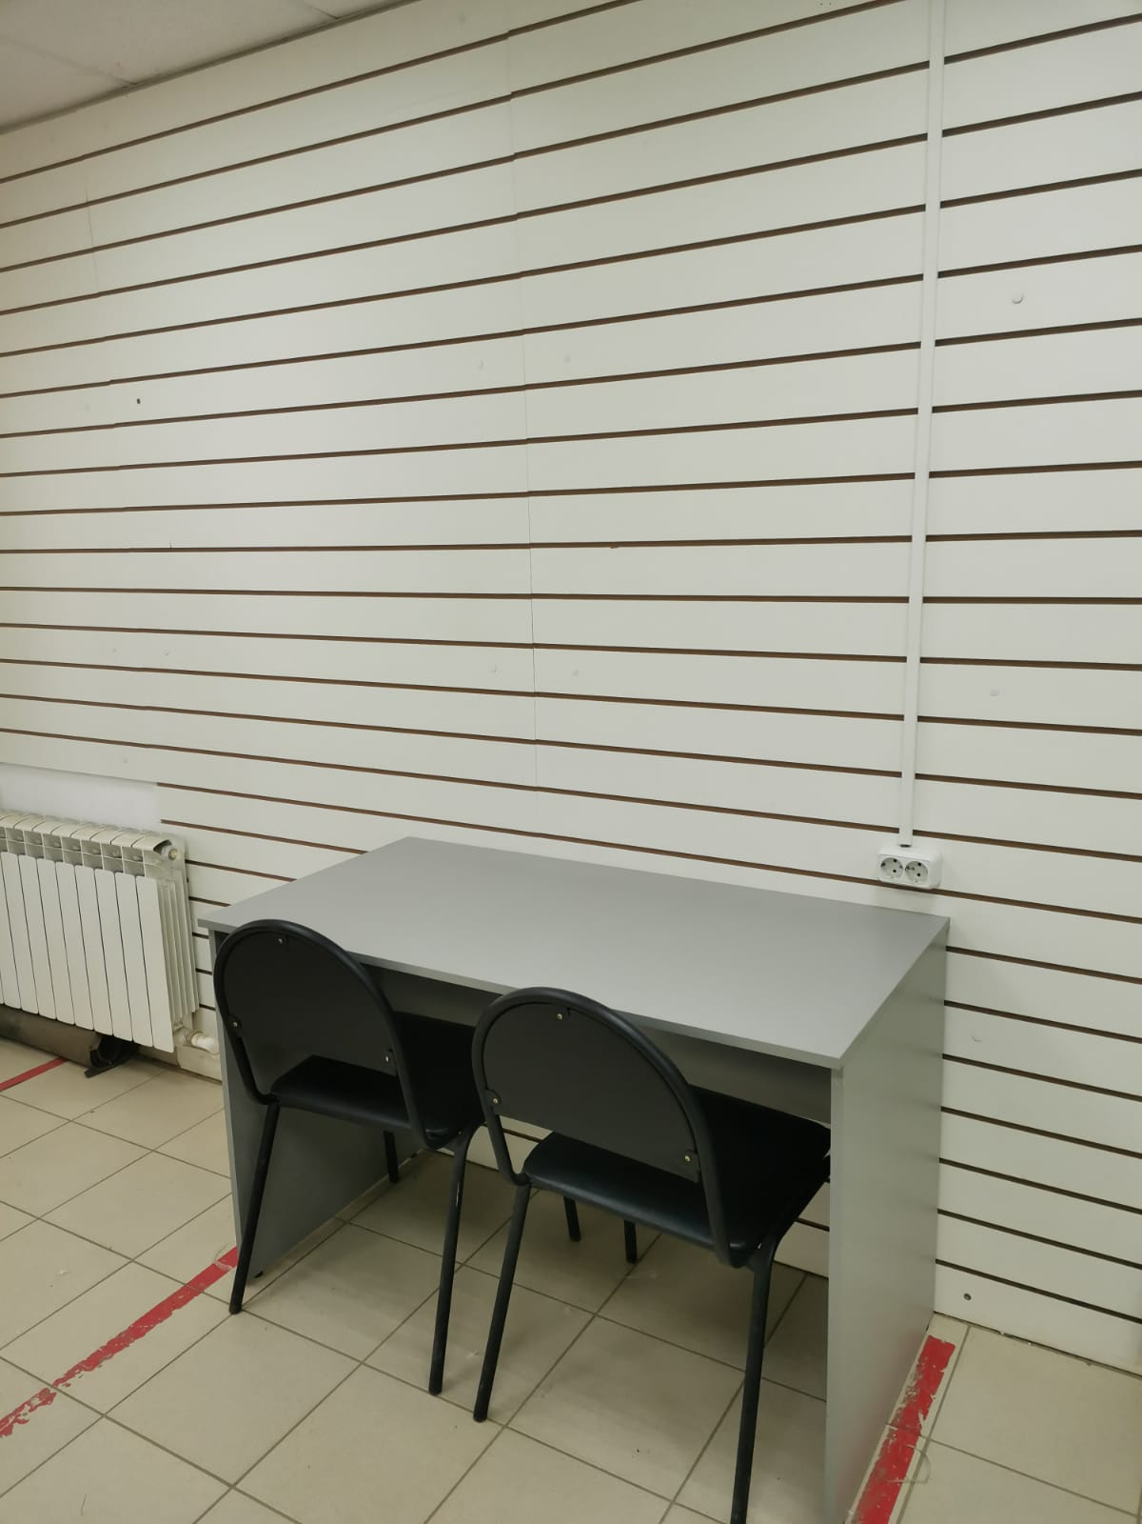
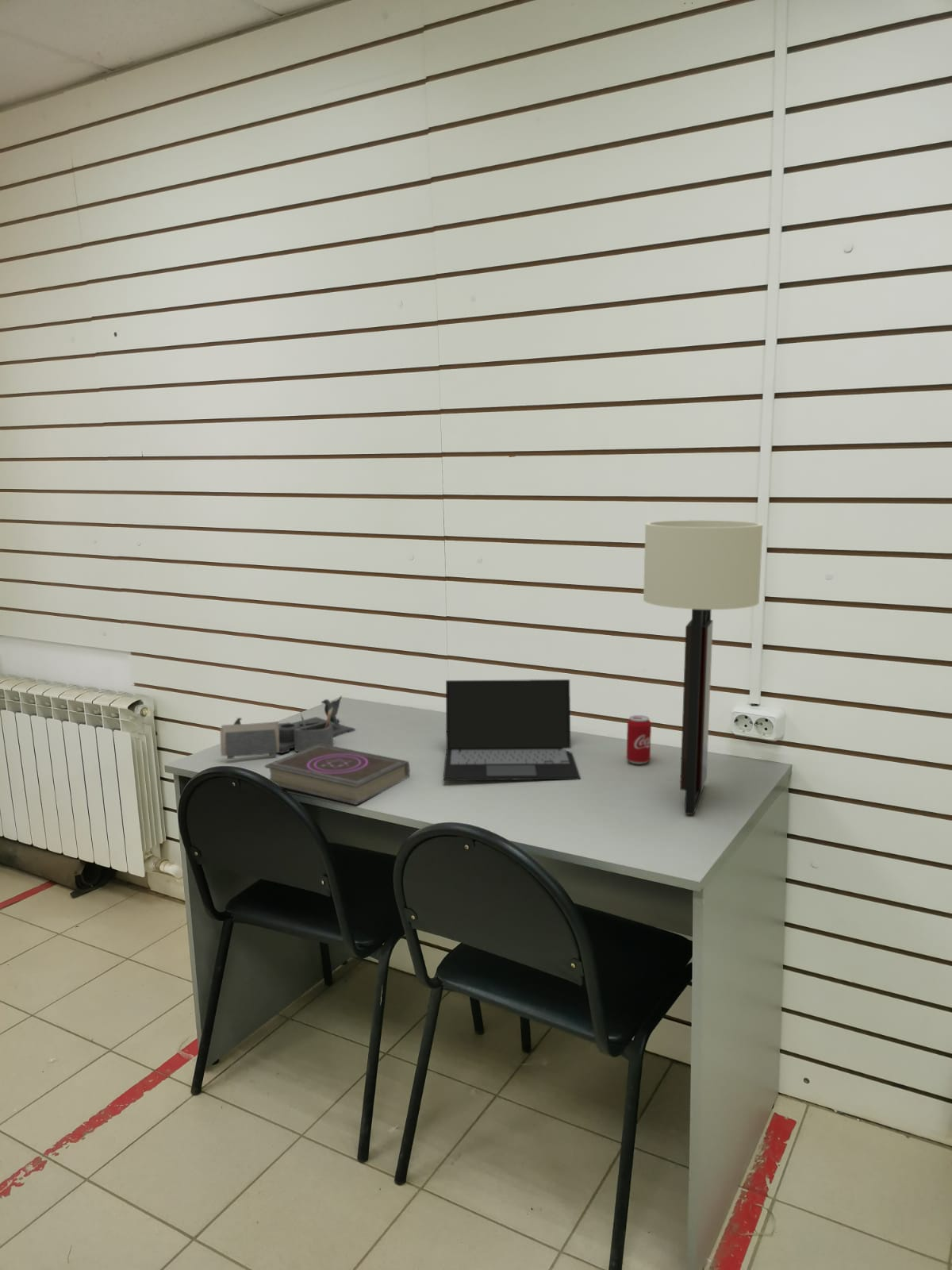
+ beverage can (639, 739)
+ laptop (509, 727)
+ book (338, 772)
+ desk organizer (288, 722)
+ wall sconce (697, 665)
